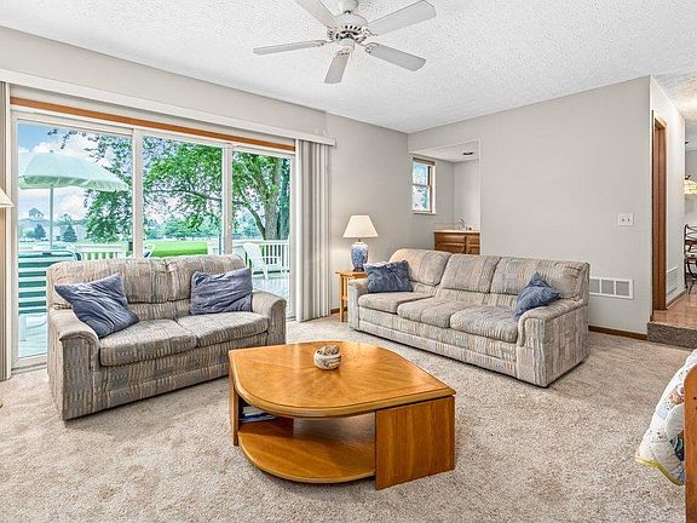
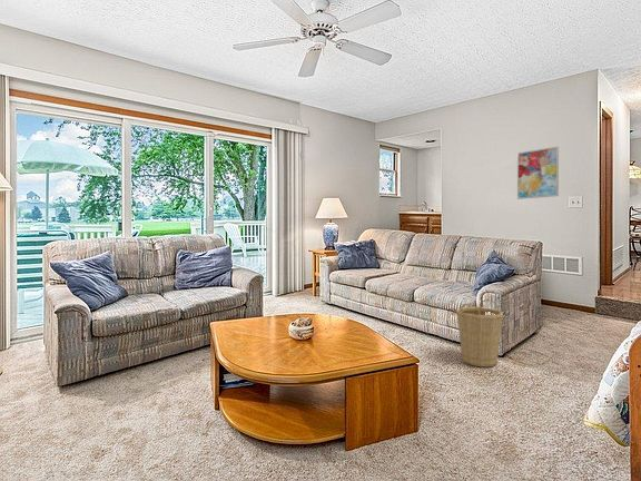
+ wall art (536, 174)
+ basket (479, 331)
